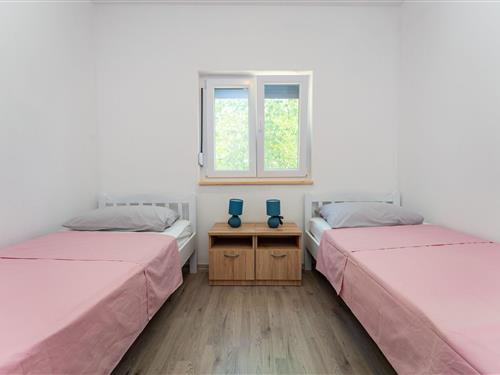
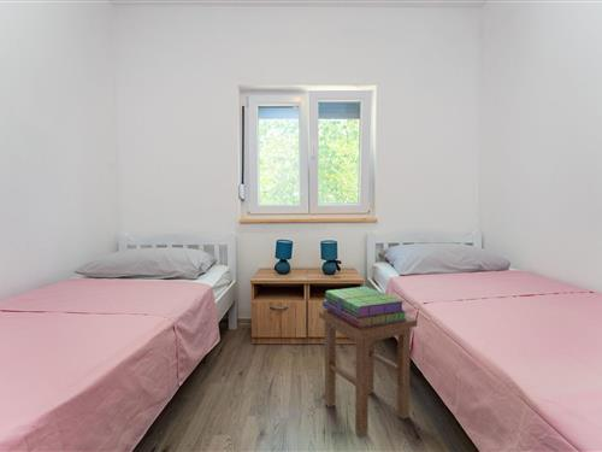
+ stool (365, 363)
+ stack of books (362, 304)
